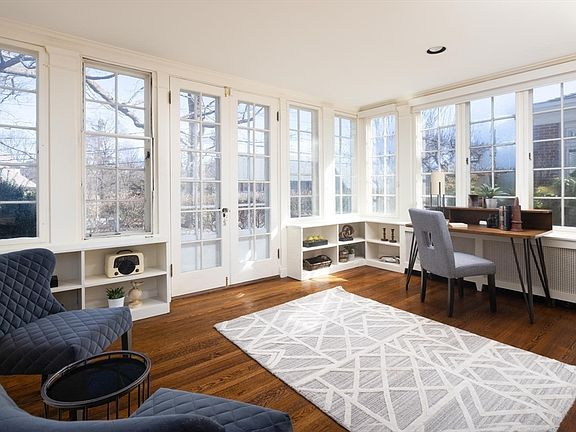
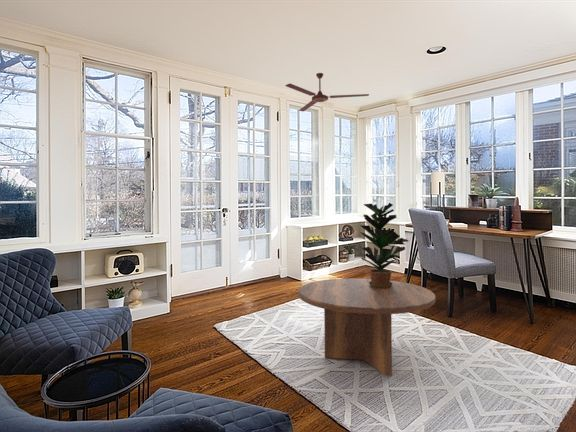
+ potted plant (384, 244)
+ coffee table (364, 324)
+ ceiling fan (320, 87)
